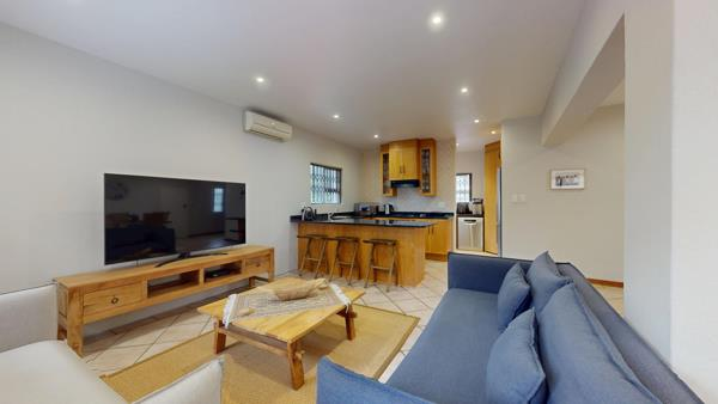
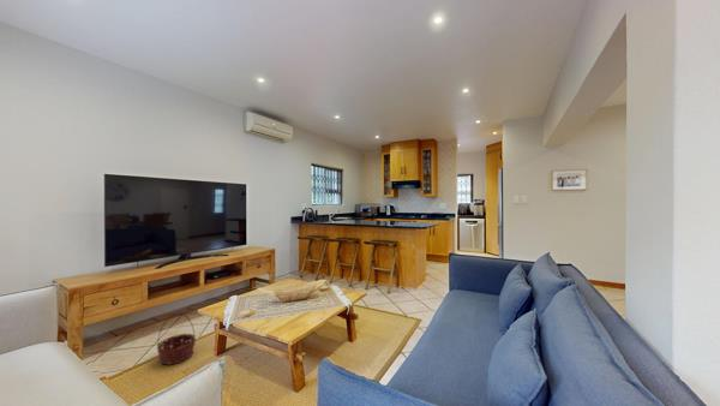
+ basket (176, 335)
